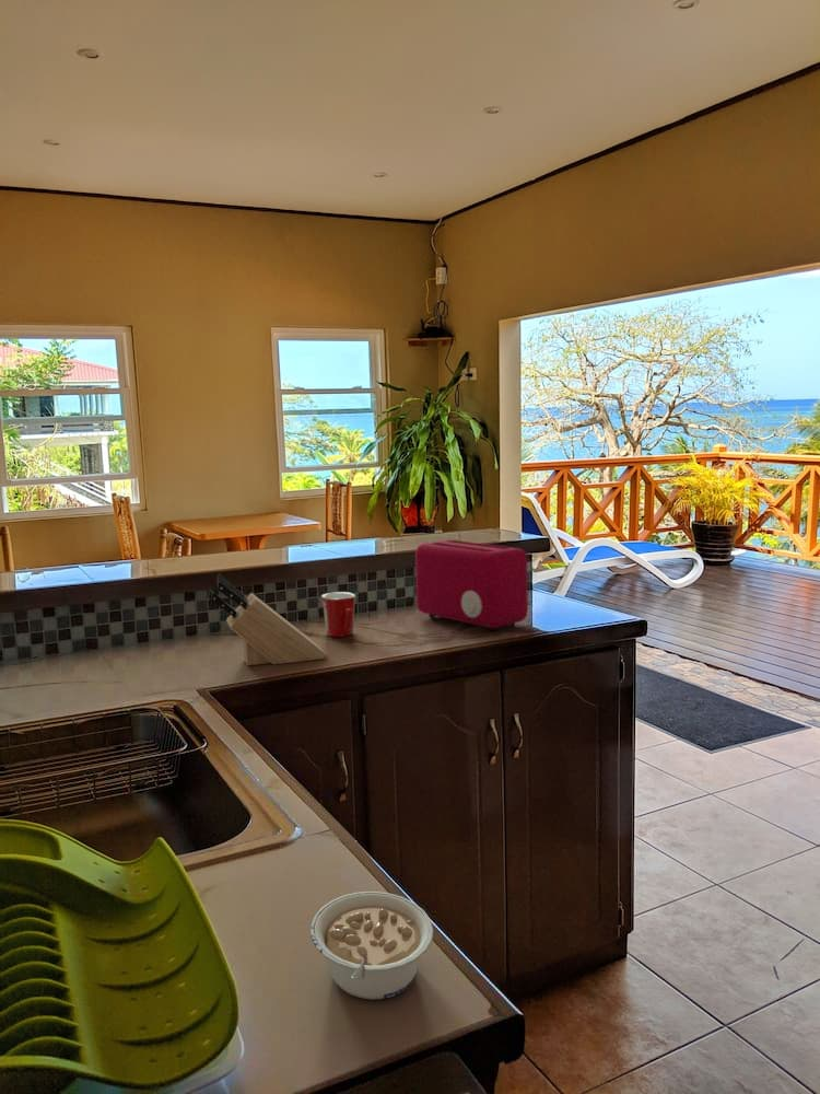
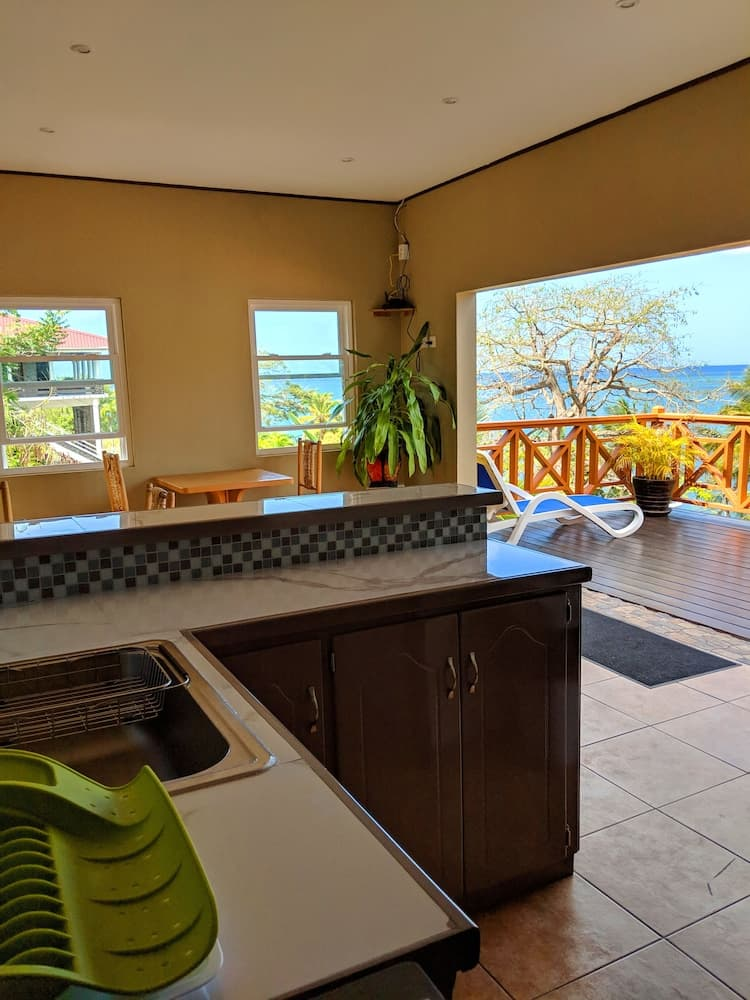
- toaster (468, 583)
- mug (341, 616)
- legume (374, 947)
- knife block (267, 616)
